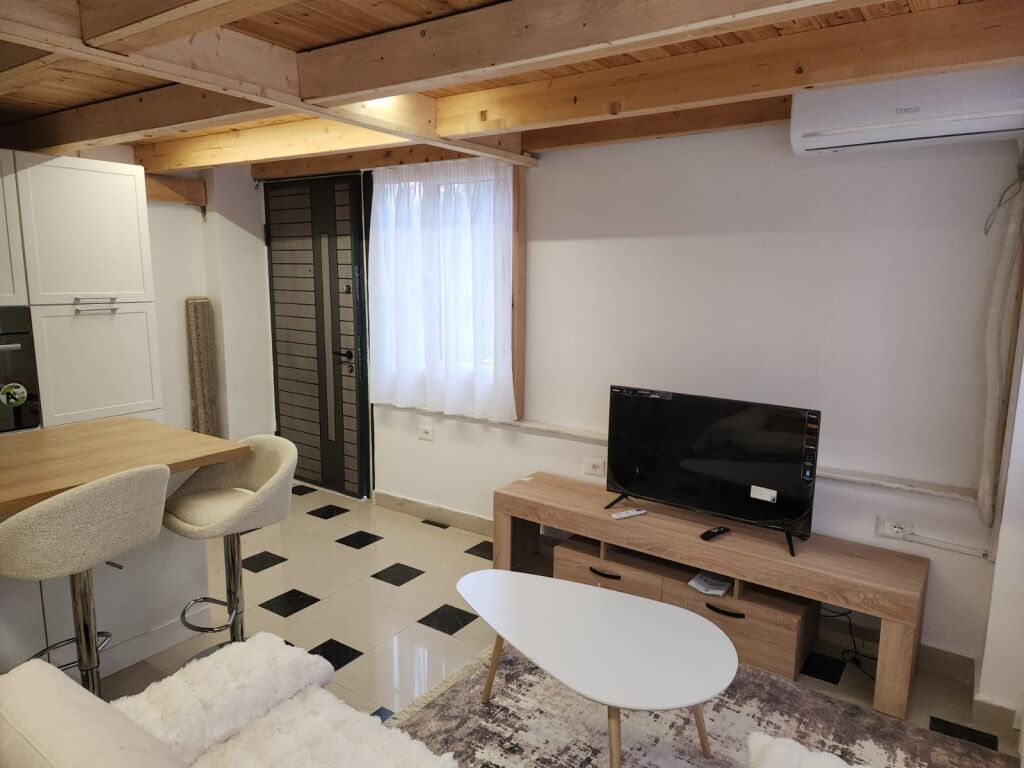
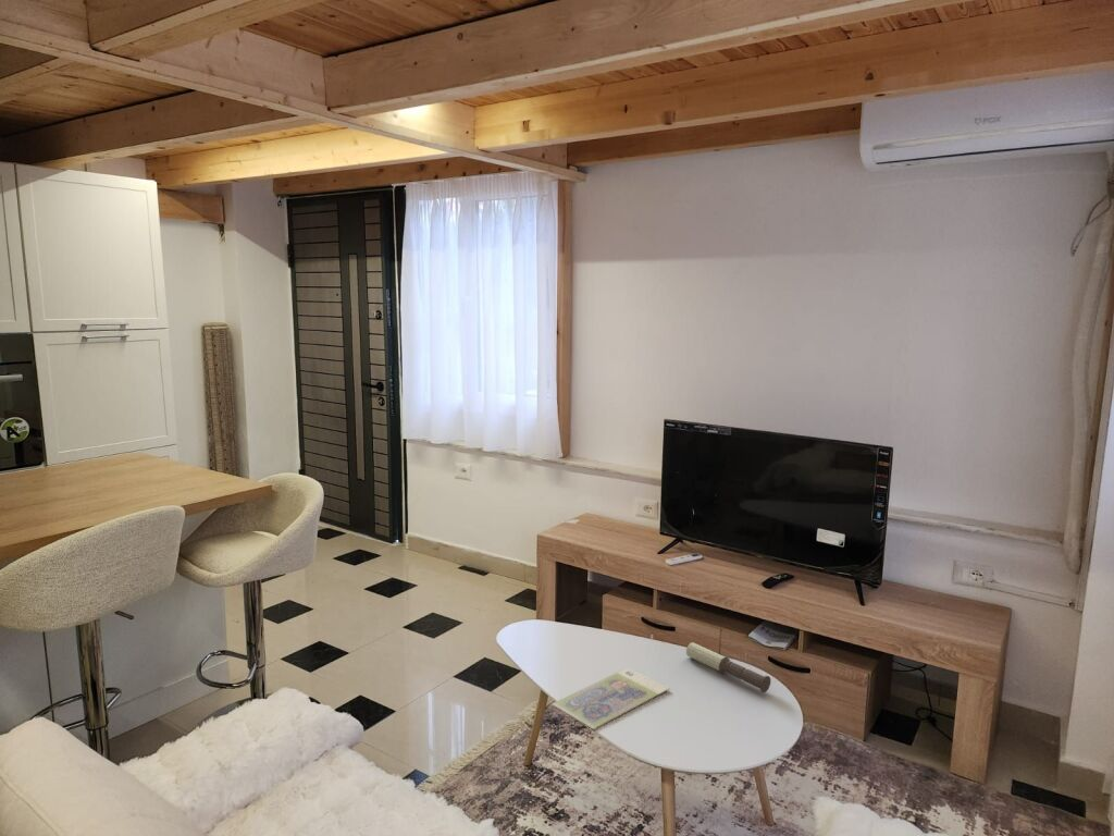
+ candle (725, 665)
+ cash (611, 696)
